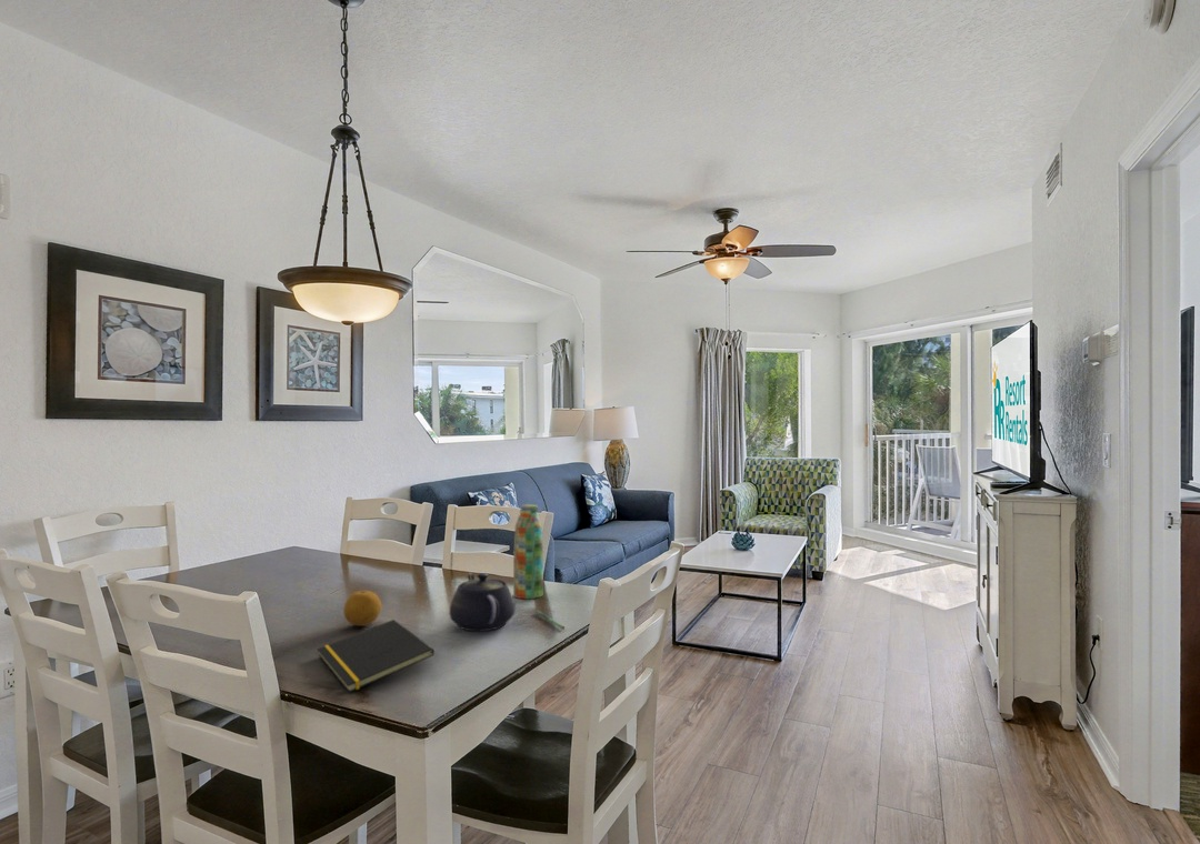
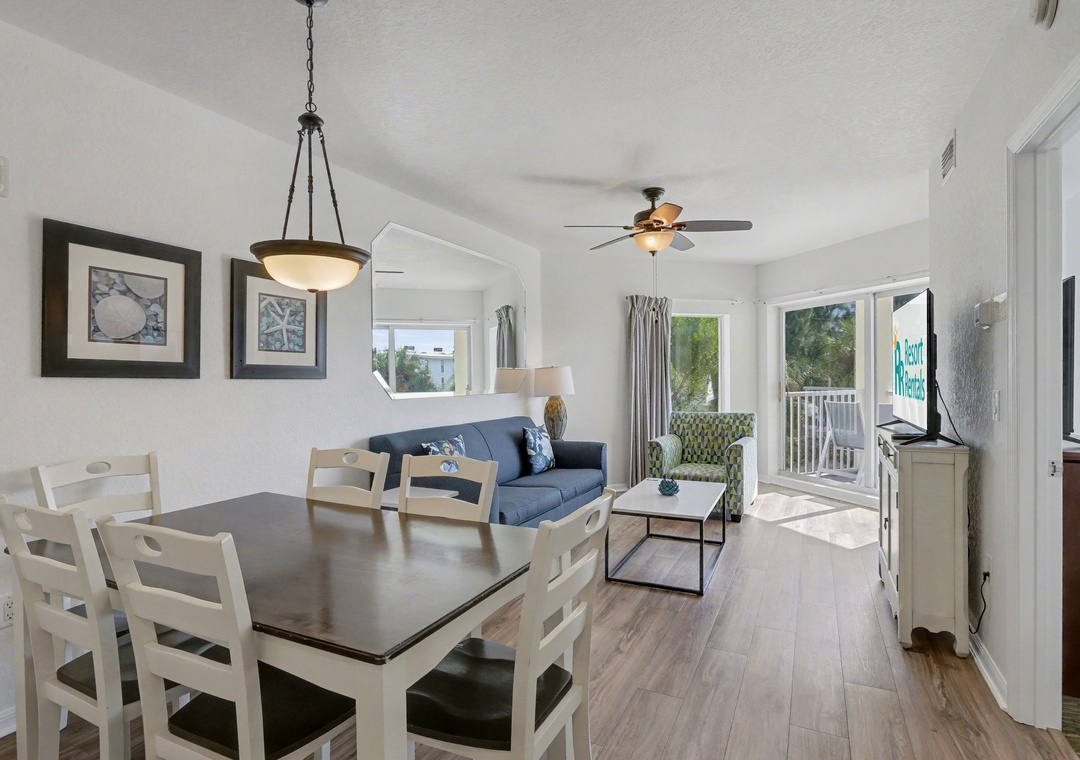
- water bottle (528, 550)
- pen (549, 619)
- fruit (362, 607)
- notepad (373, 652)
- teapot (481, 597)
